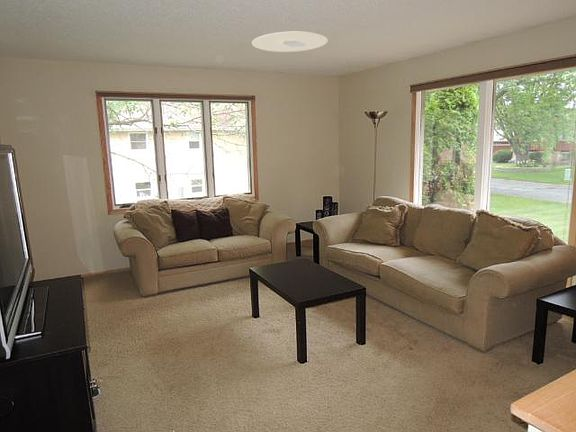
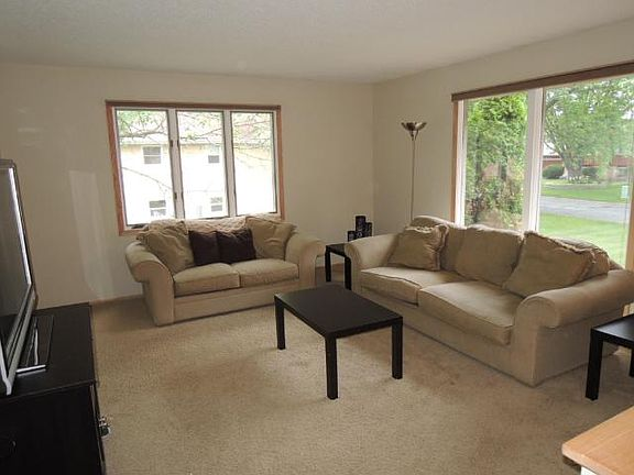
- ceiling light (289, 38)
